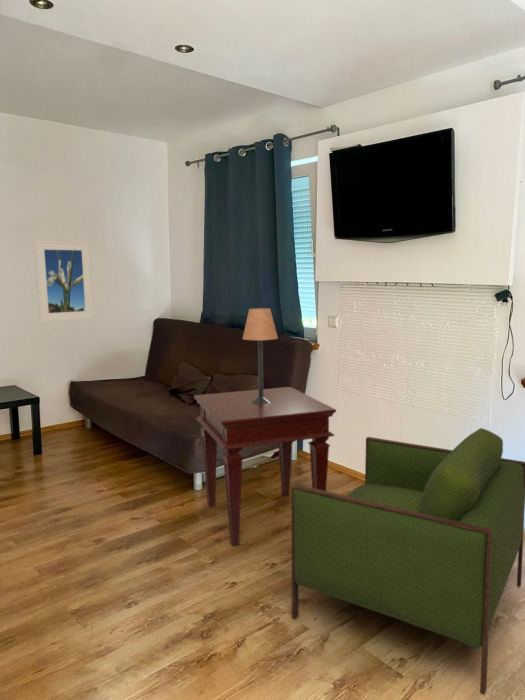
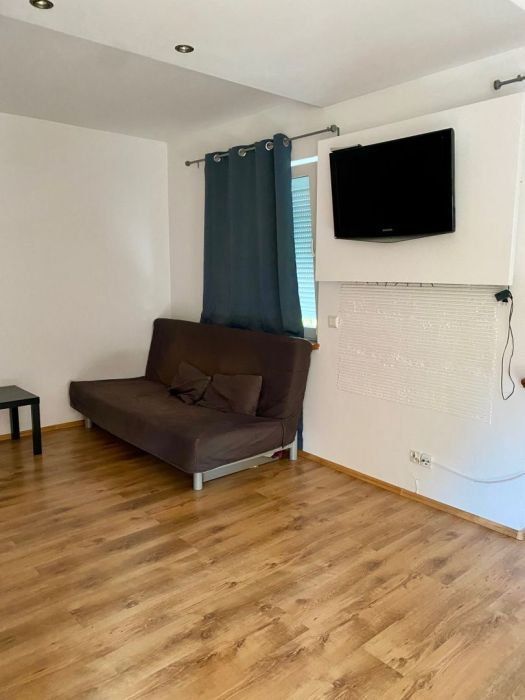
- table lamp (260, 355)
- side table (258, 445)
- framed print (65, 281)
- armchair (414, 521)
